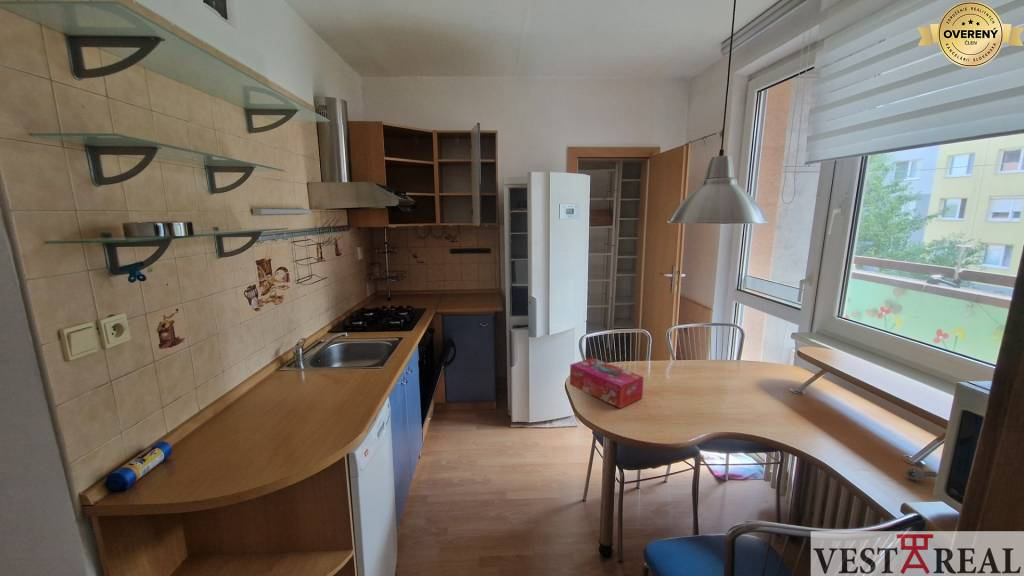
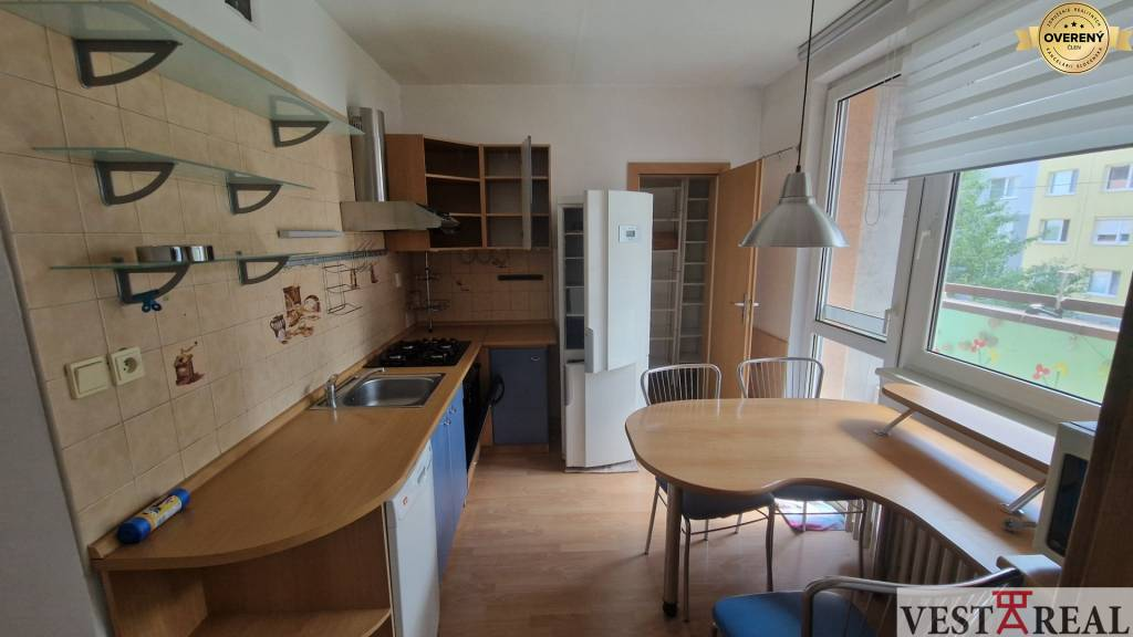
- tissue box (604, 380)
